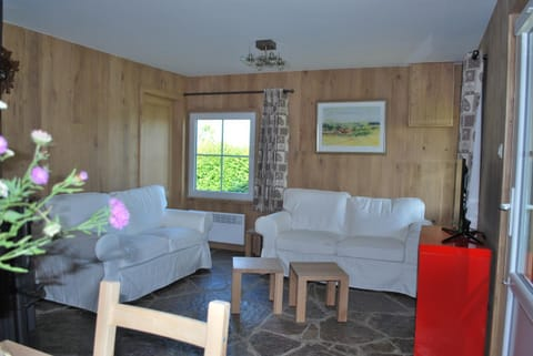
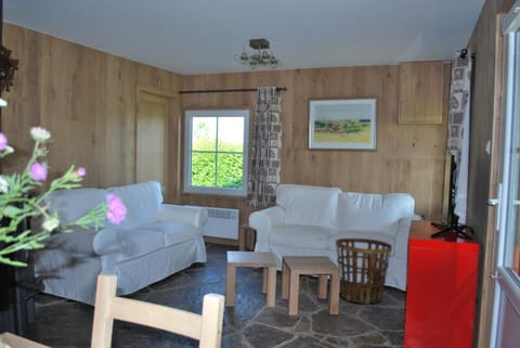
+ basket (362, 269)
